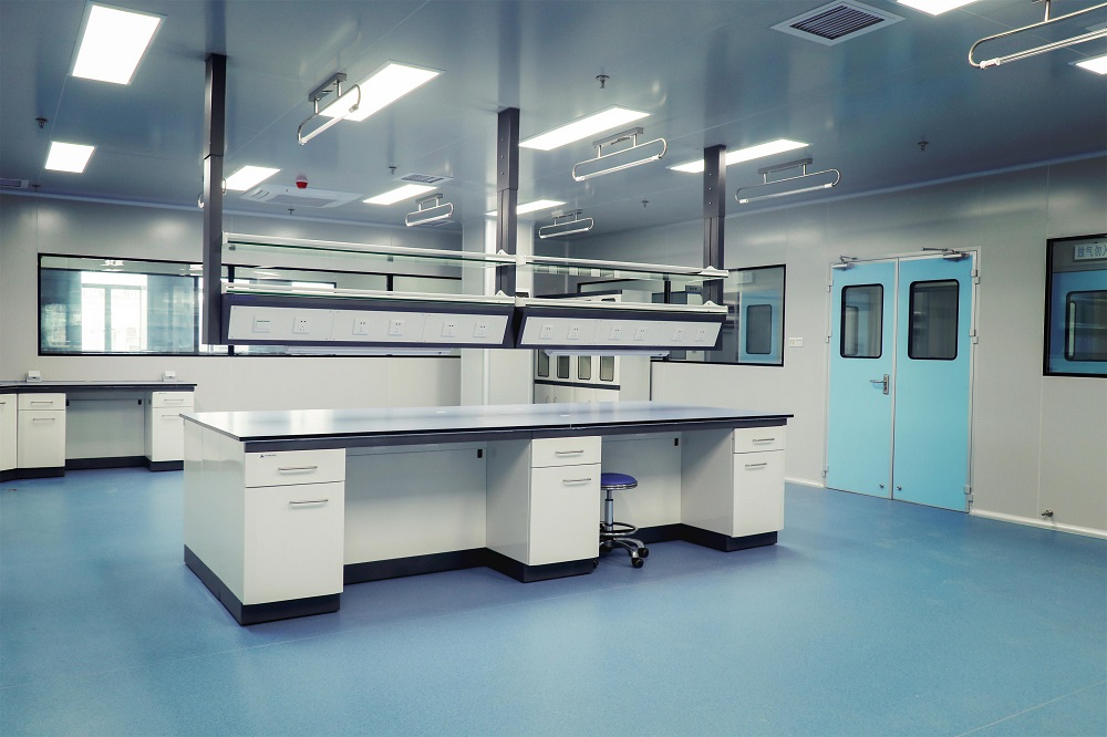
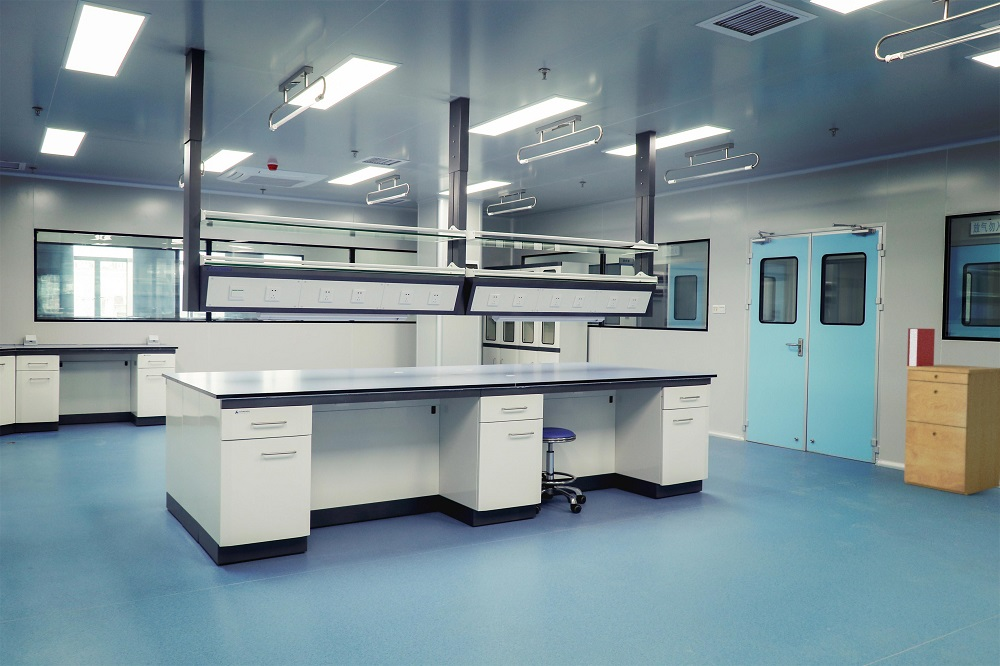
+ filing cabinet (952, 426)
+ book (921, 347)
